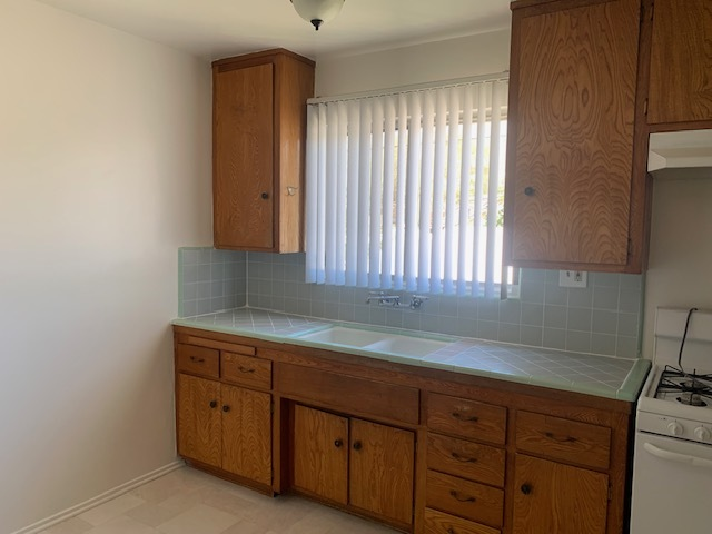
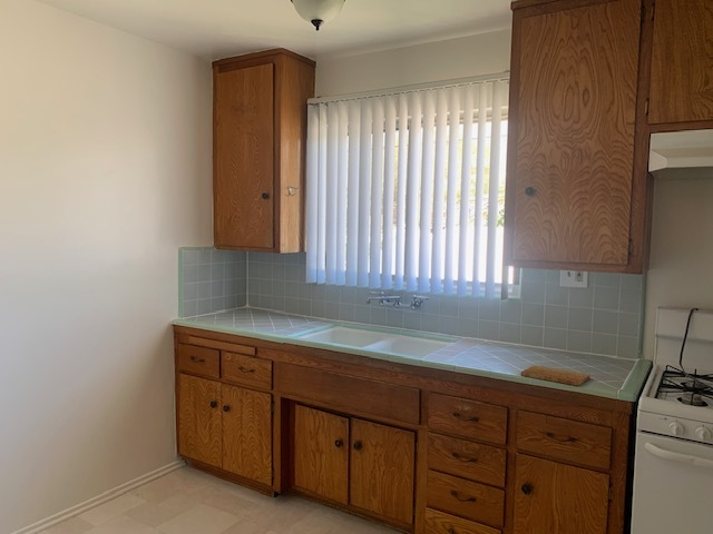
+ cutting board (555, 374)
